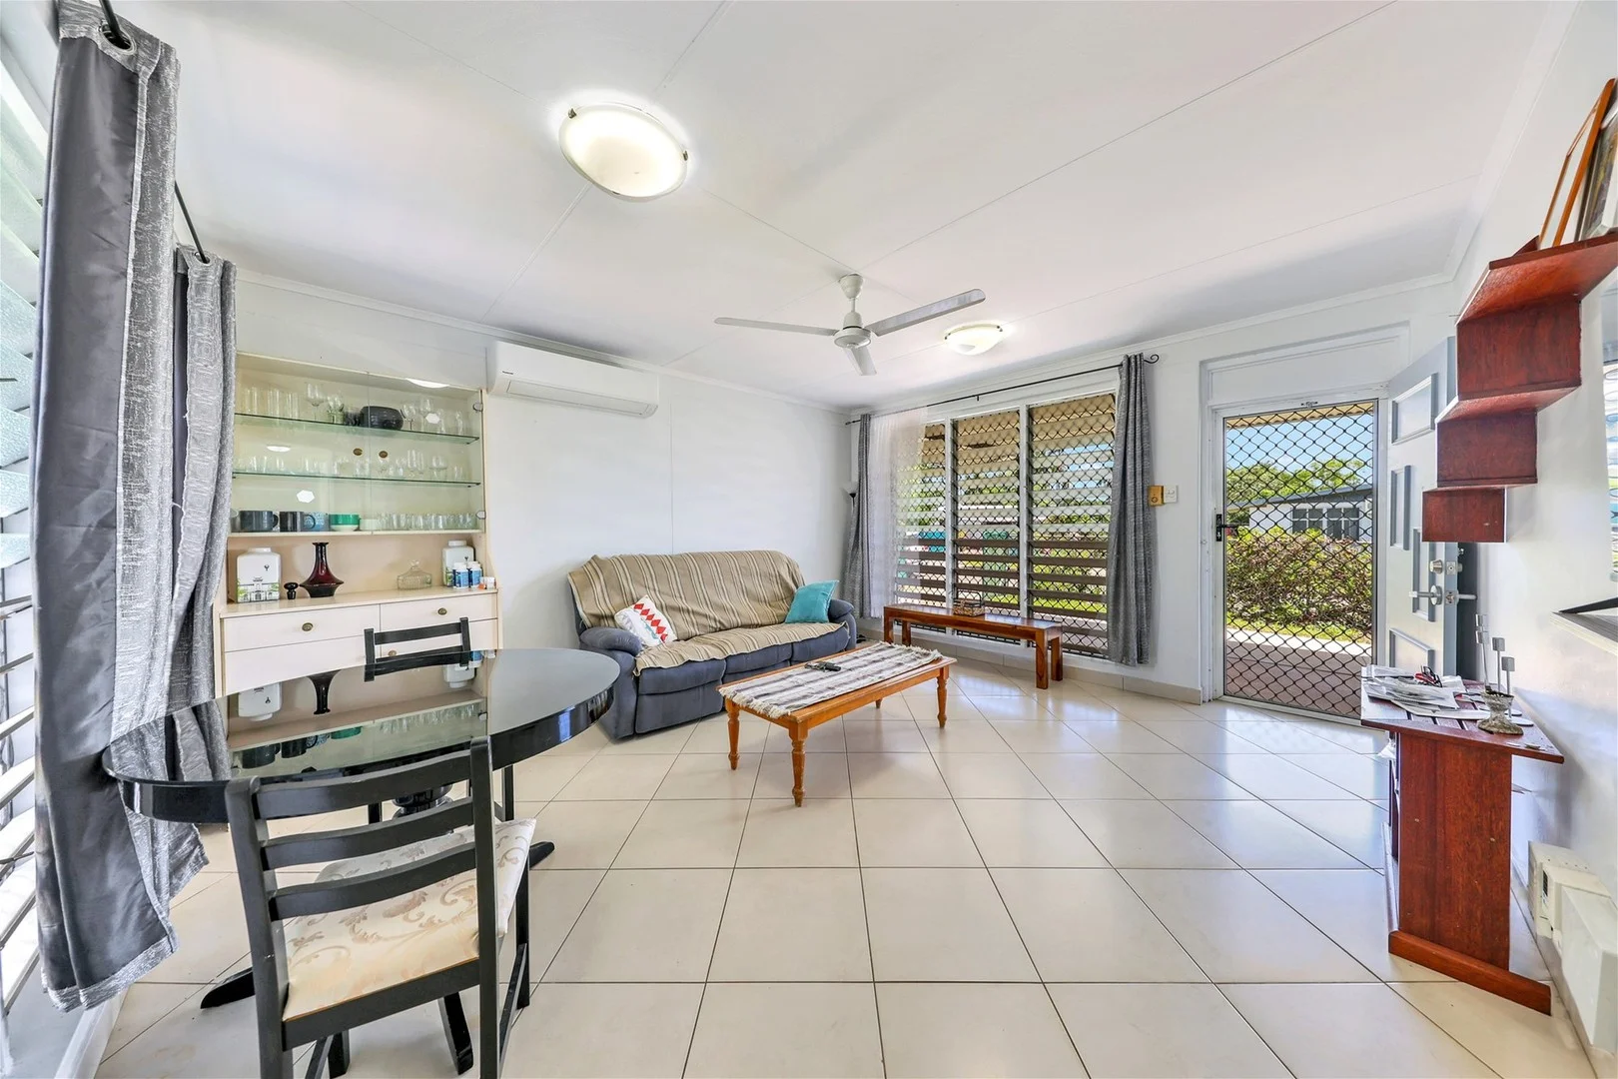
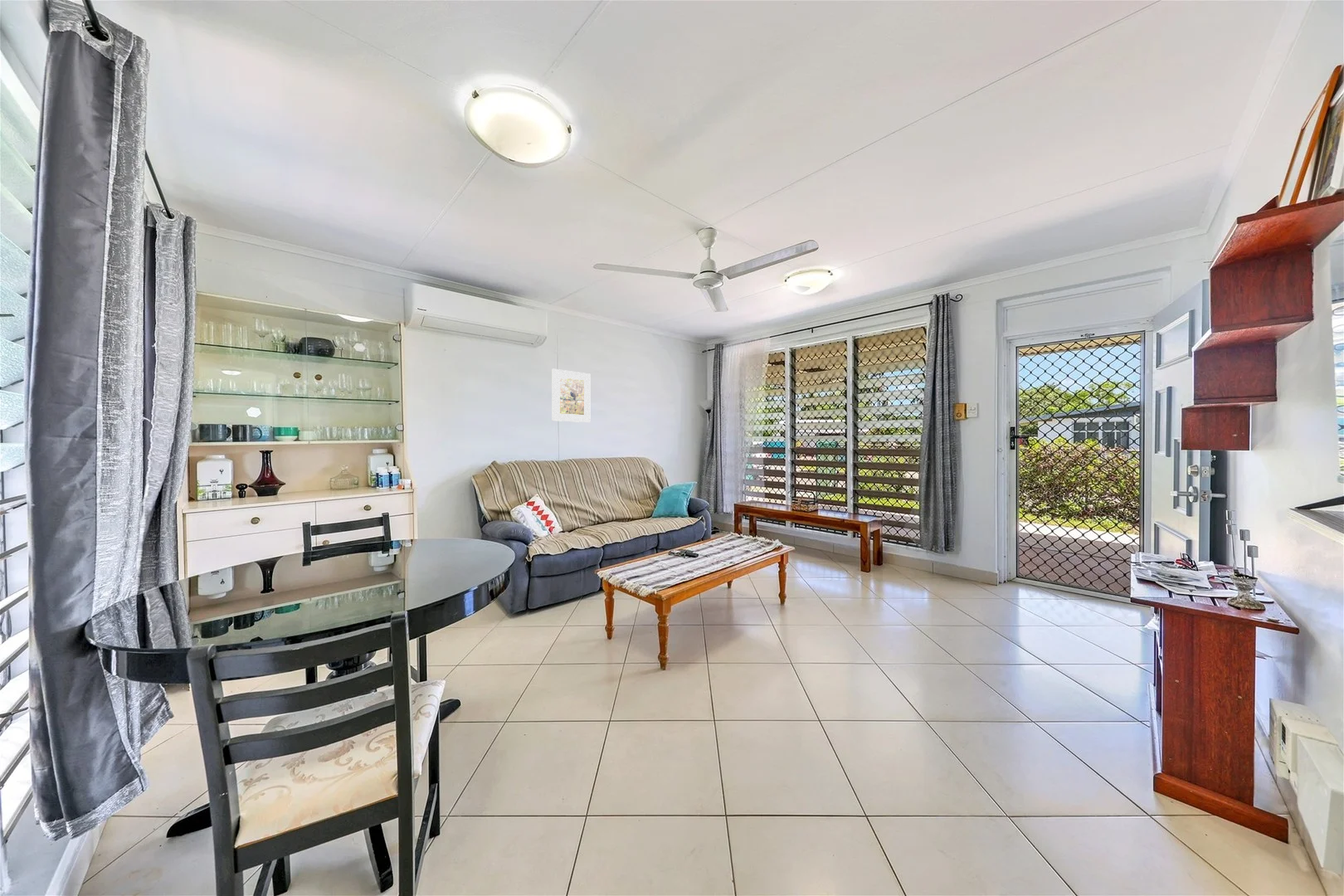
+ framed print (572, 396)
